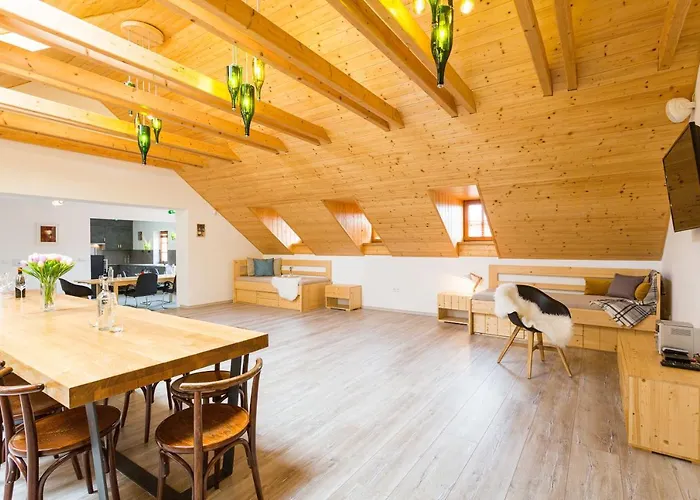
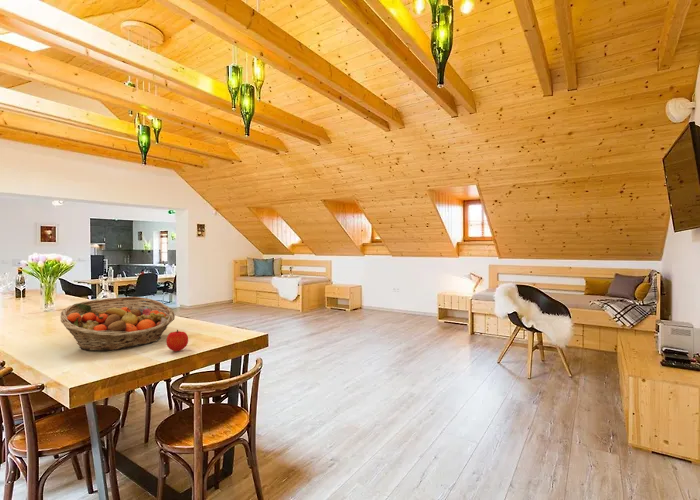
+ fruit (177, 340)
+ fruit basket (121, 321)
